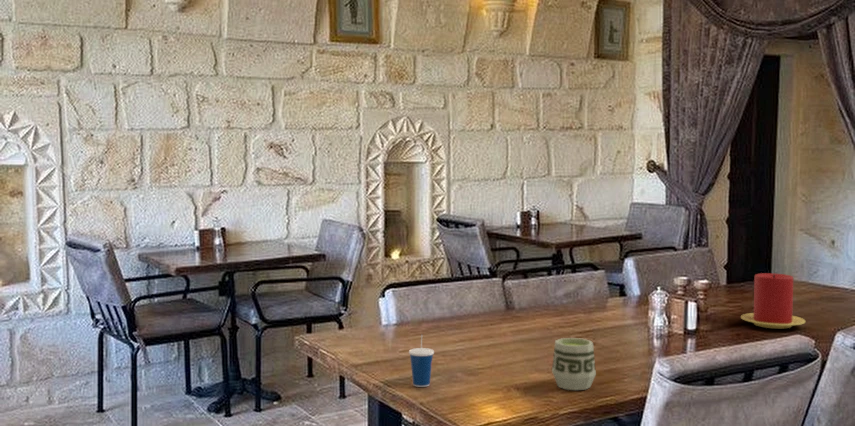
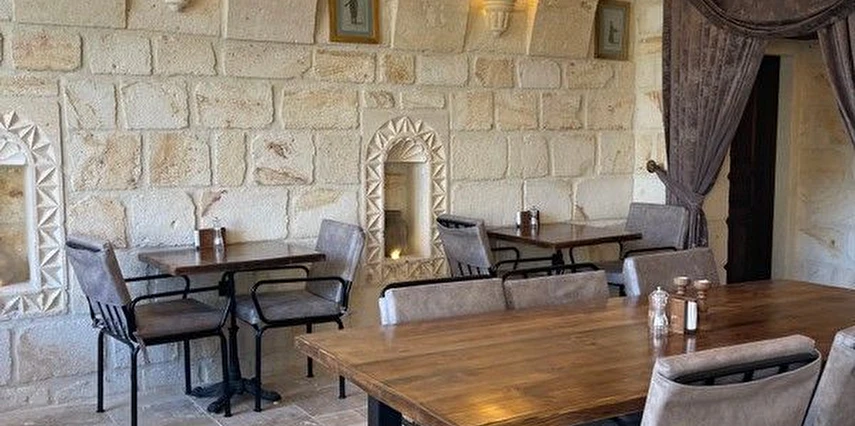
- candle (773, 299)
- cup (573, 363)
- cup (421, 358)
